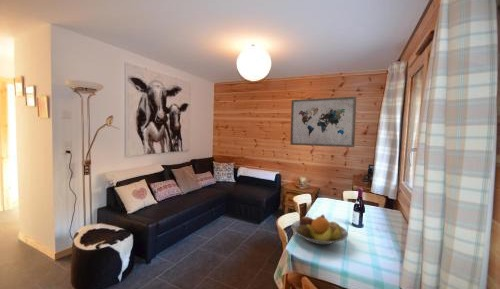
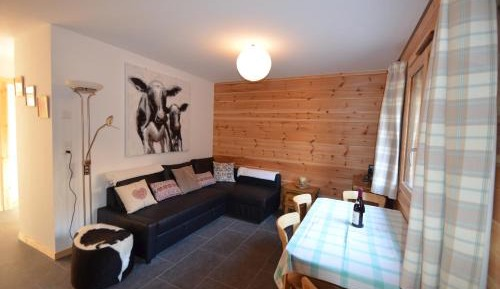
- fruit bowl (318, 226)
- wall art (321, 122)
